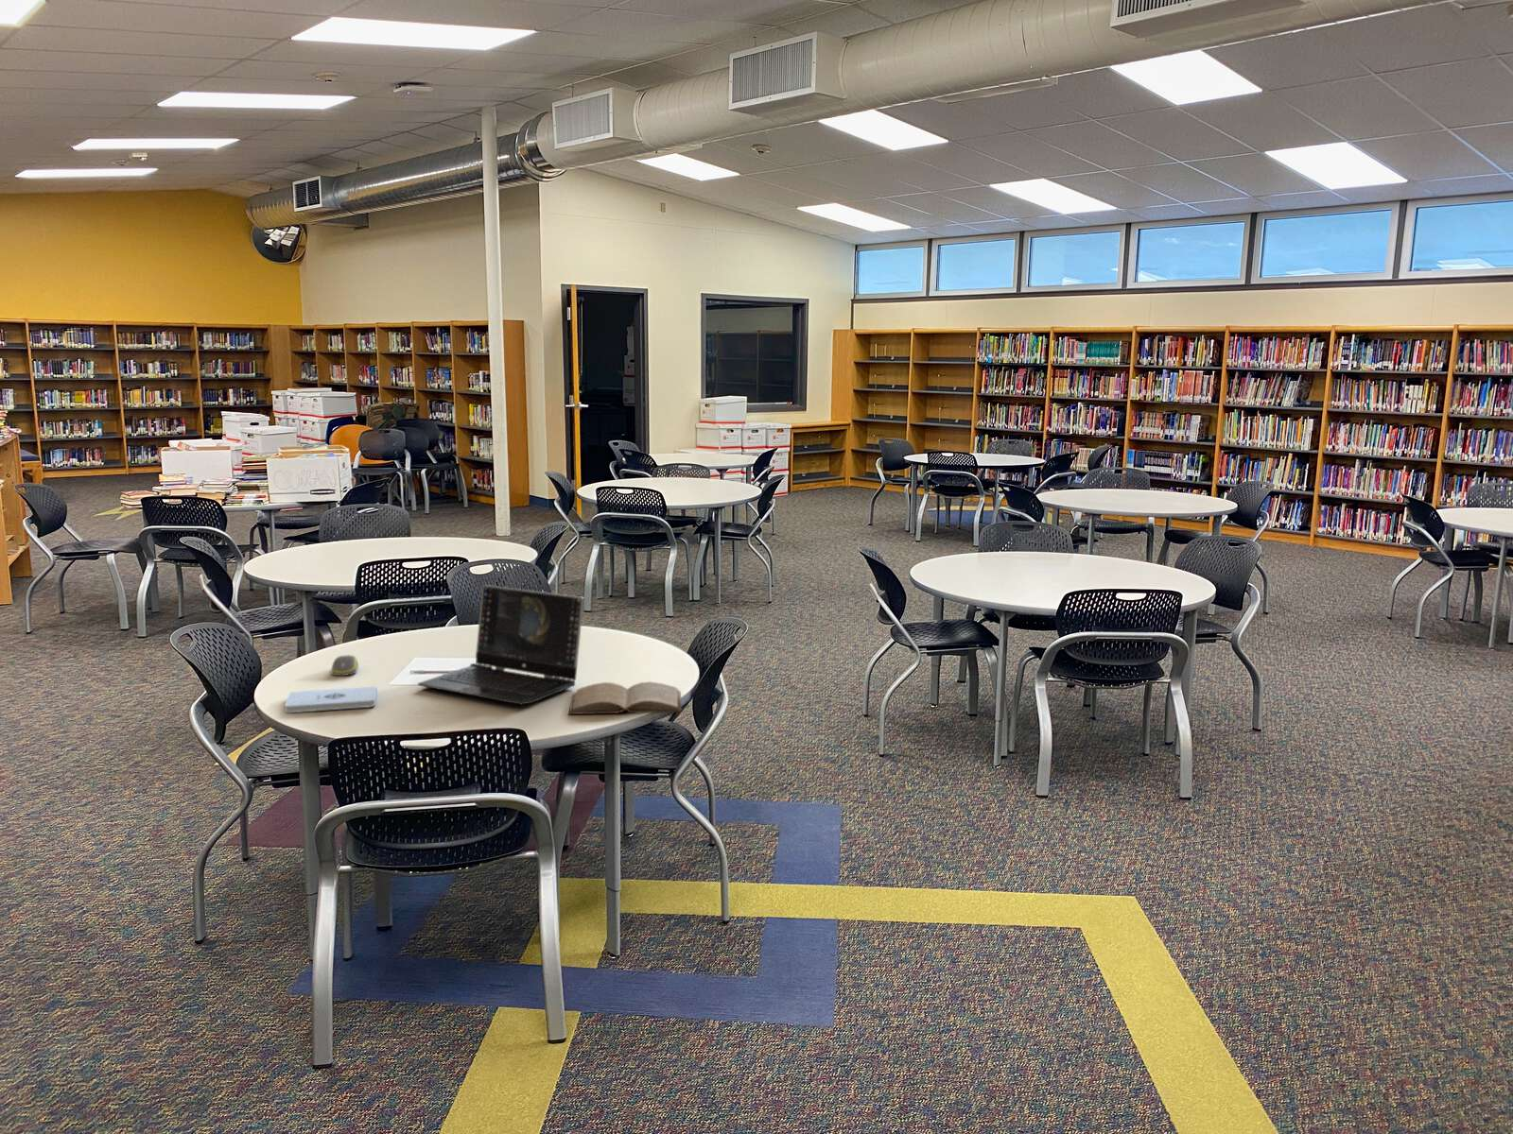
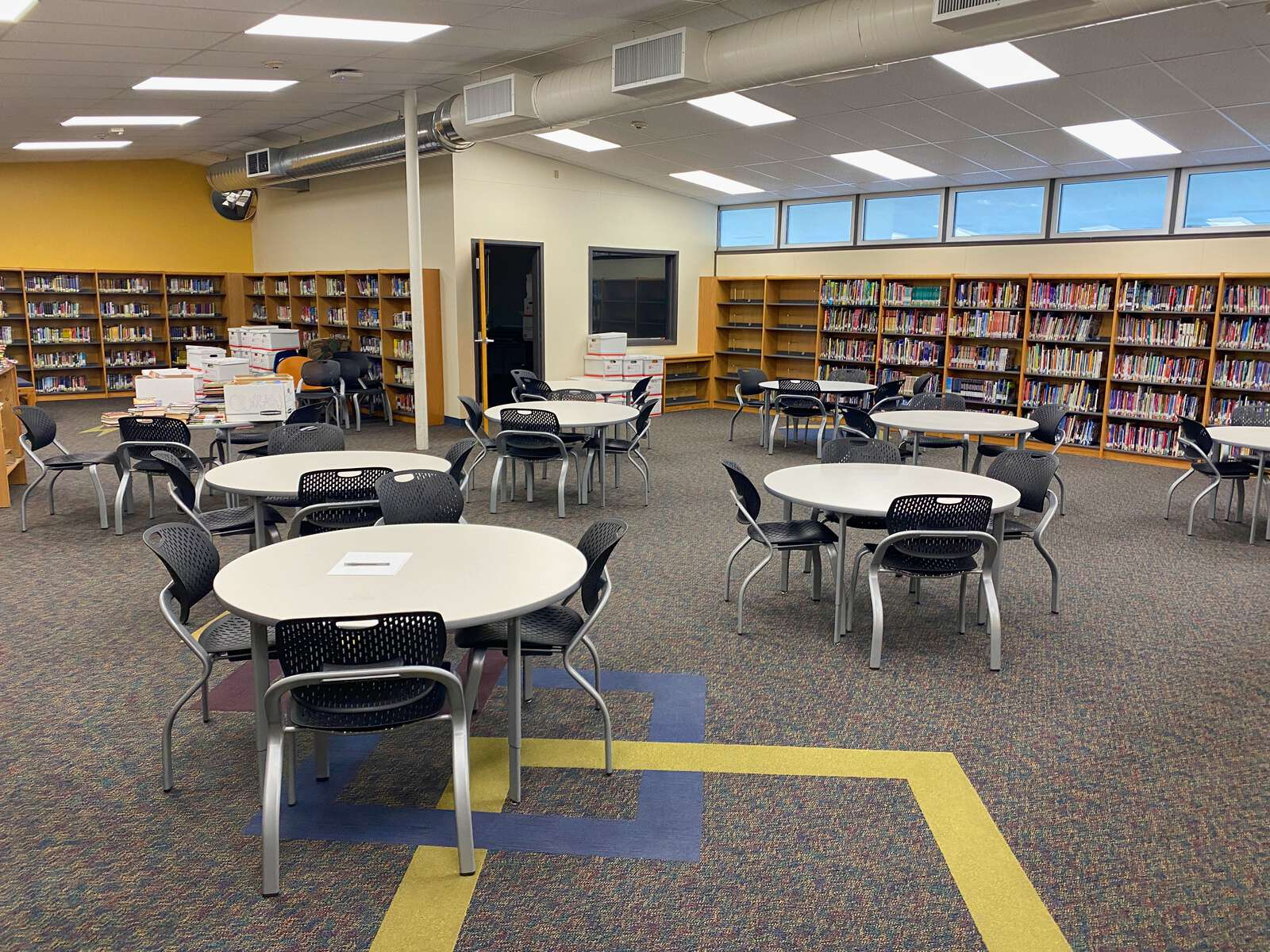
- notepad (332, 699)
- laptop (502, 642)
- computer mouse (345, 663)
- book (625, 697)
